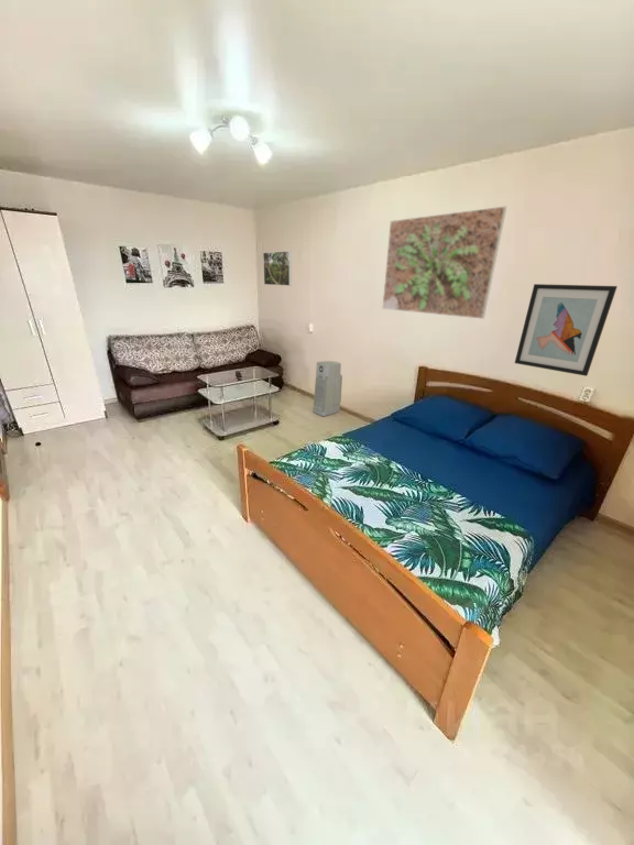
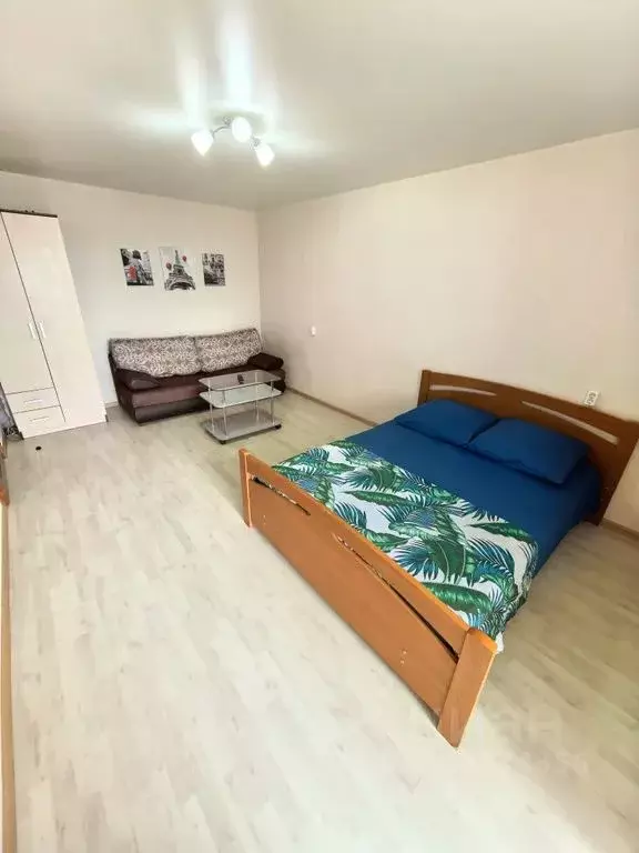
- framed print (434, 266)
- wall art (560, 328)
- air purifier (328, 387)
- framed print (276, 268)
